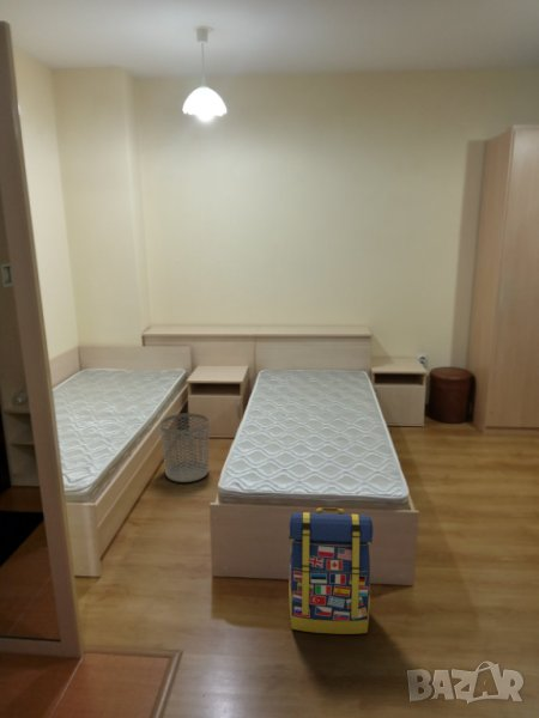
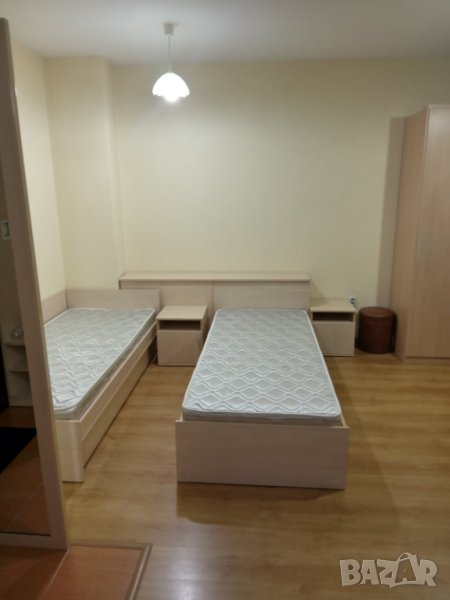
- waste bin (186, 448)
- backpack (329, 566)
